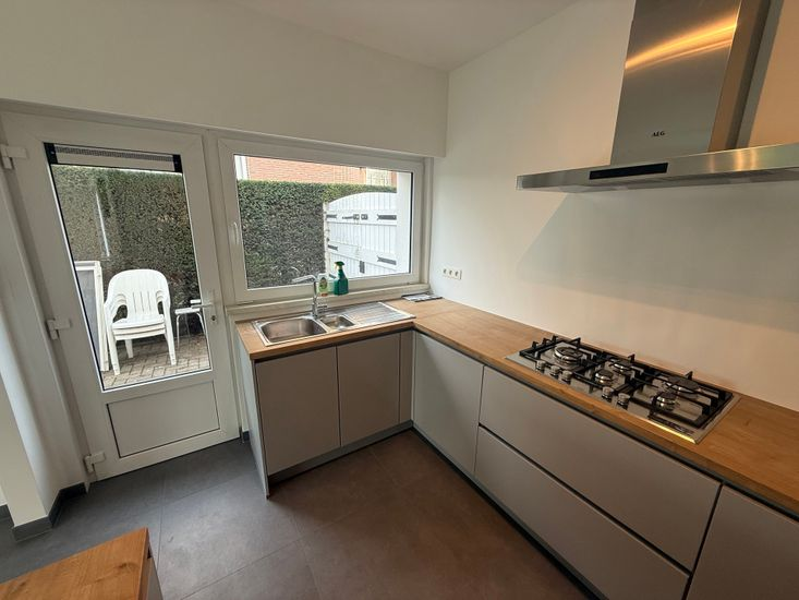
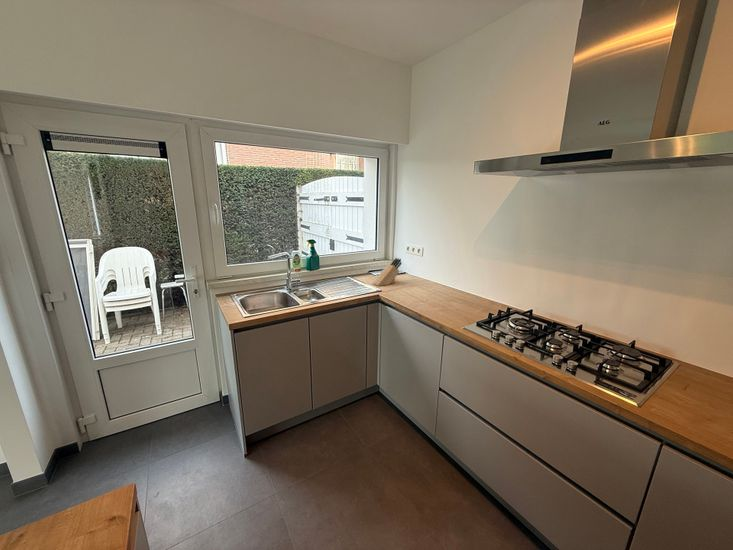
+ knife block (387, 271)
